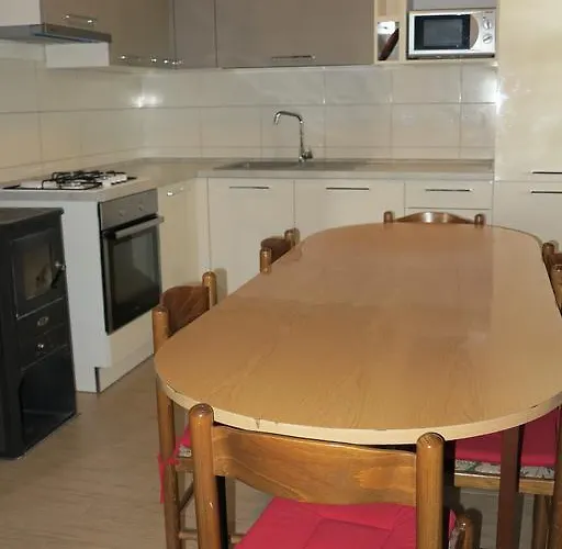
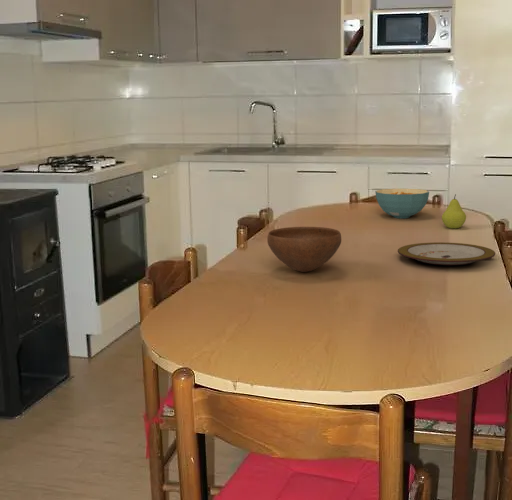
+ bowl (304, 251)
+ fruit (454, 211)
+ plate (445, 254)
+ cereal bowl (401, 204)
